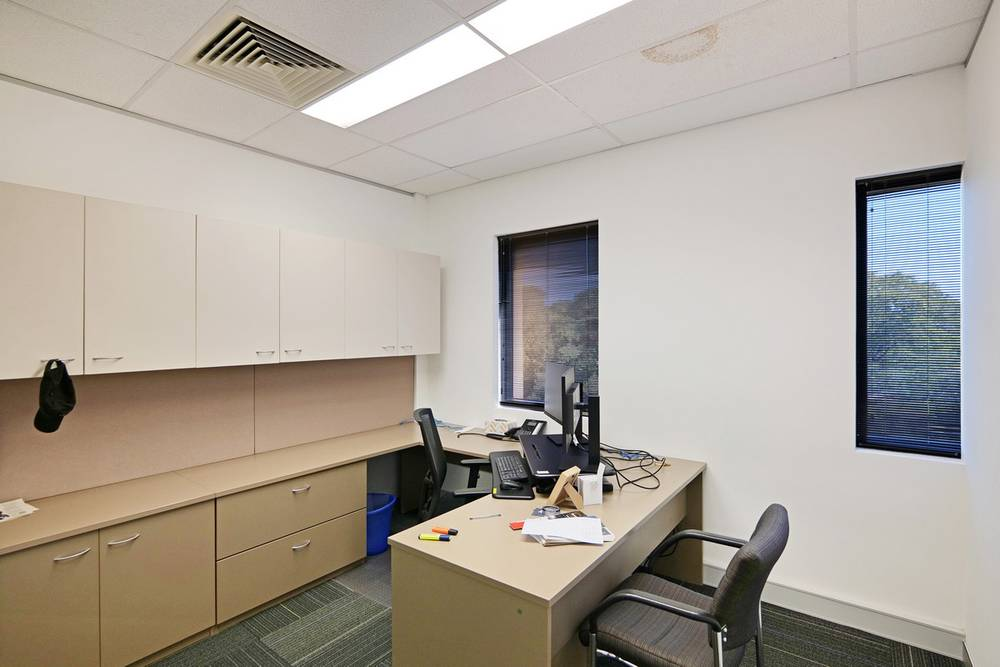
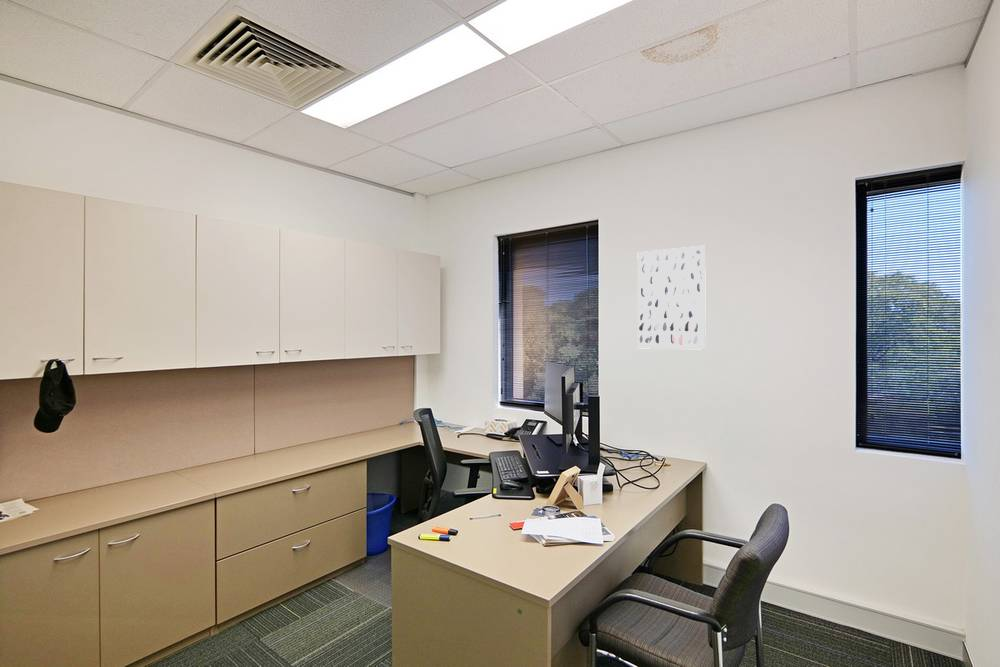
+ wall art (670, 299)
